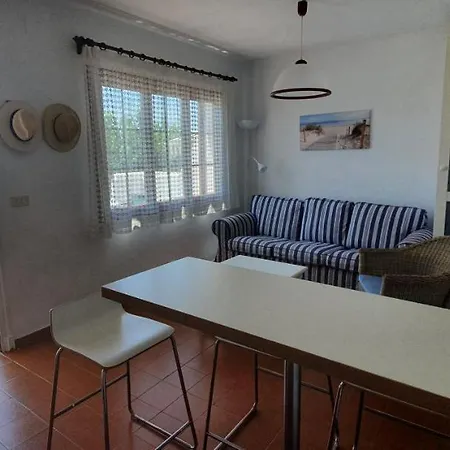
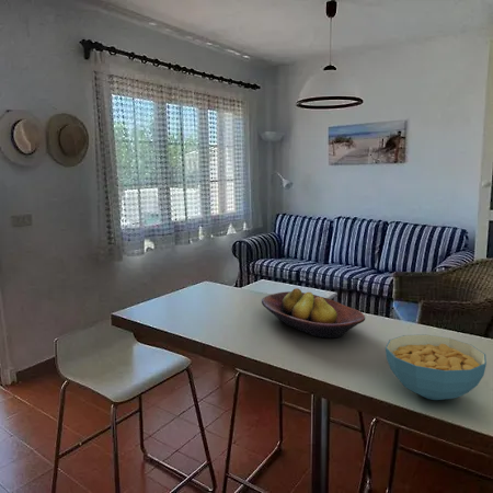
+ fruit bowl (309, 308)
+ cereal bowl (433, 371)
